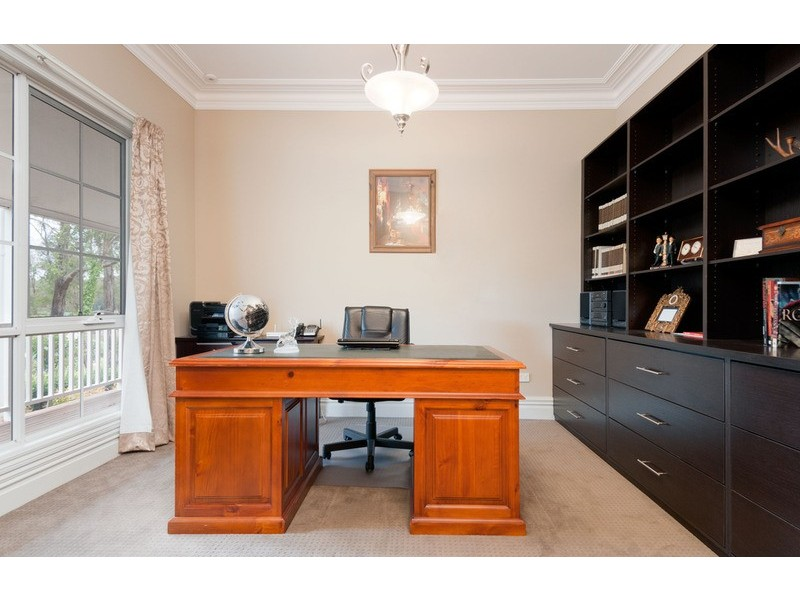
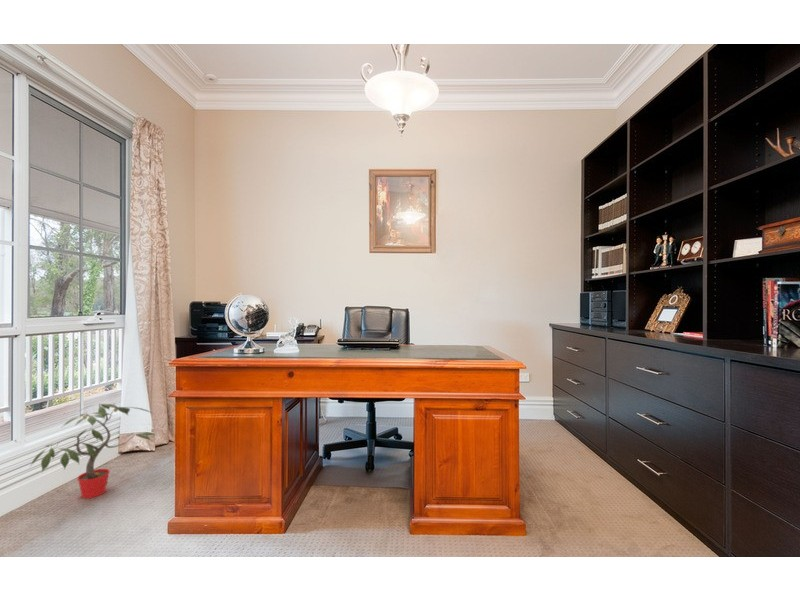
+ potted plant (100, 448)
